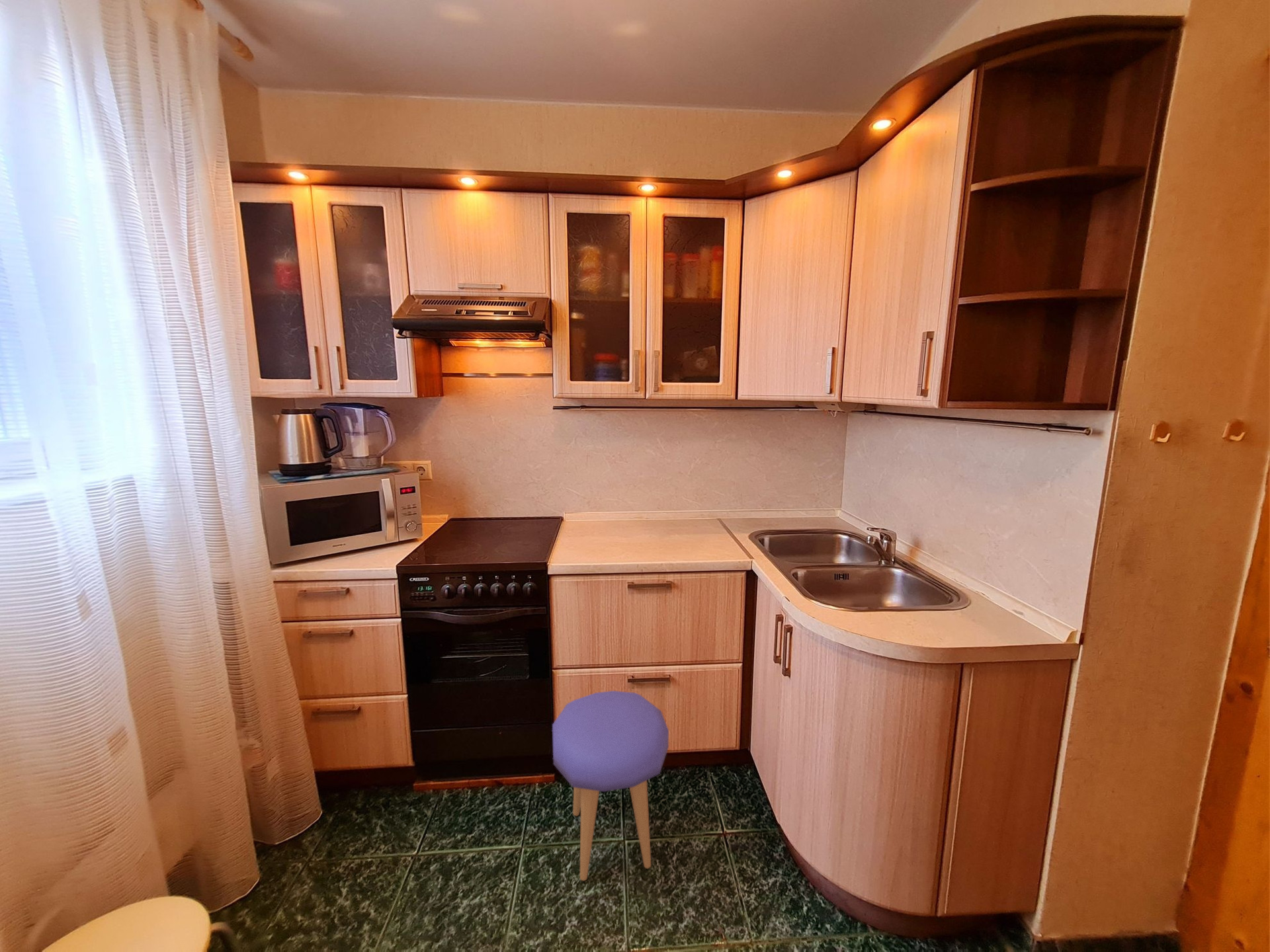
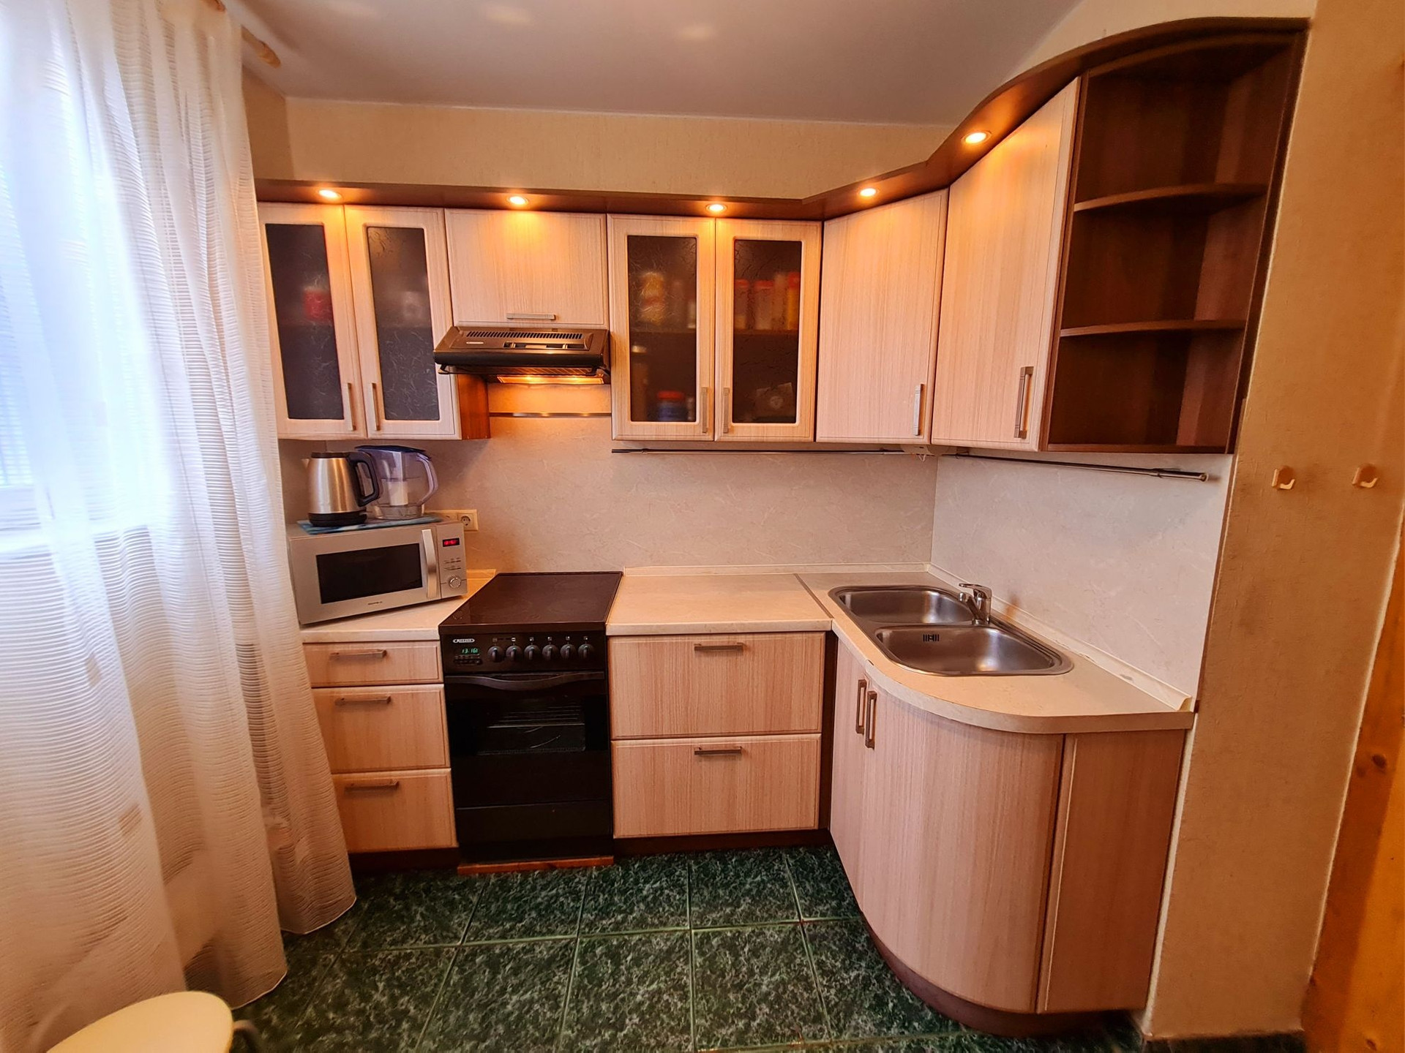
- stool (610, 779)
